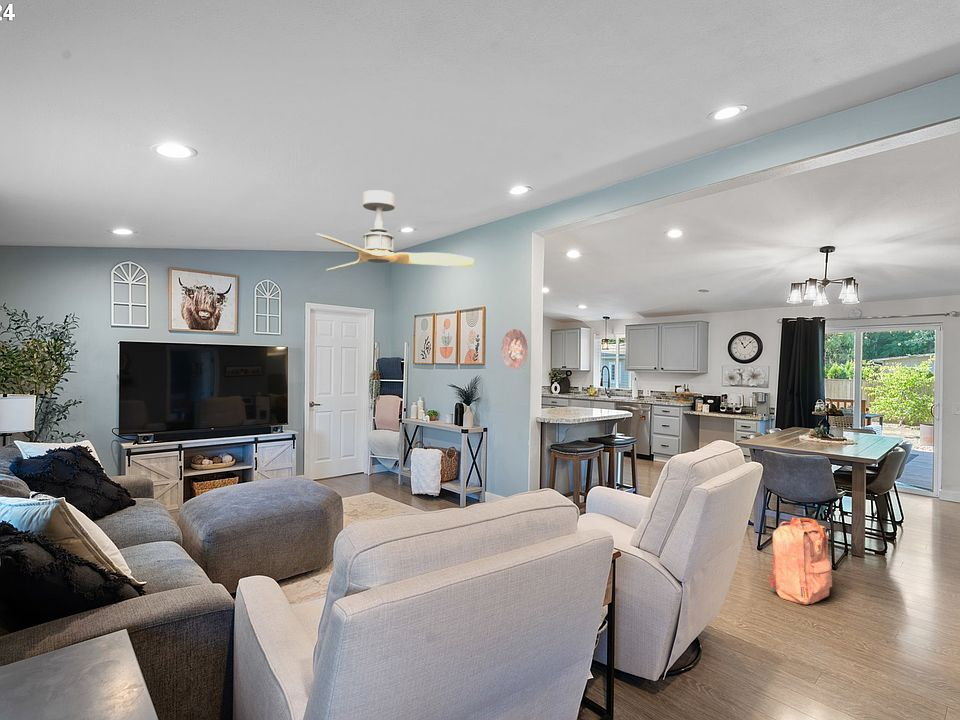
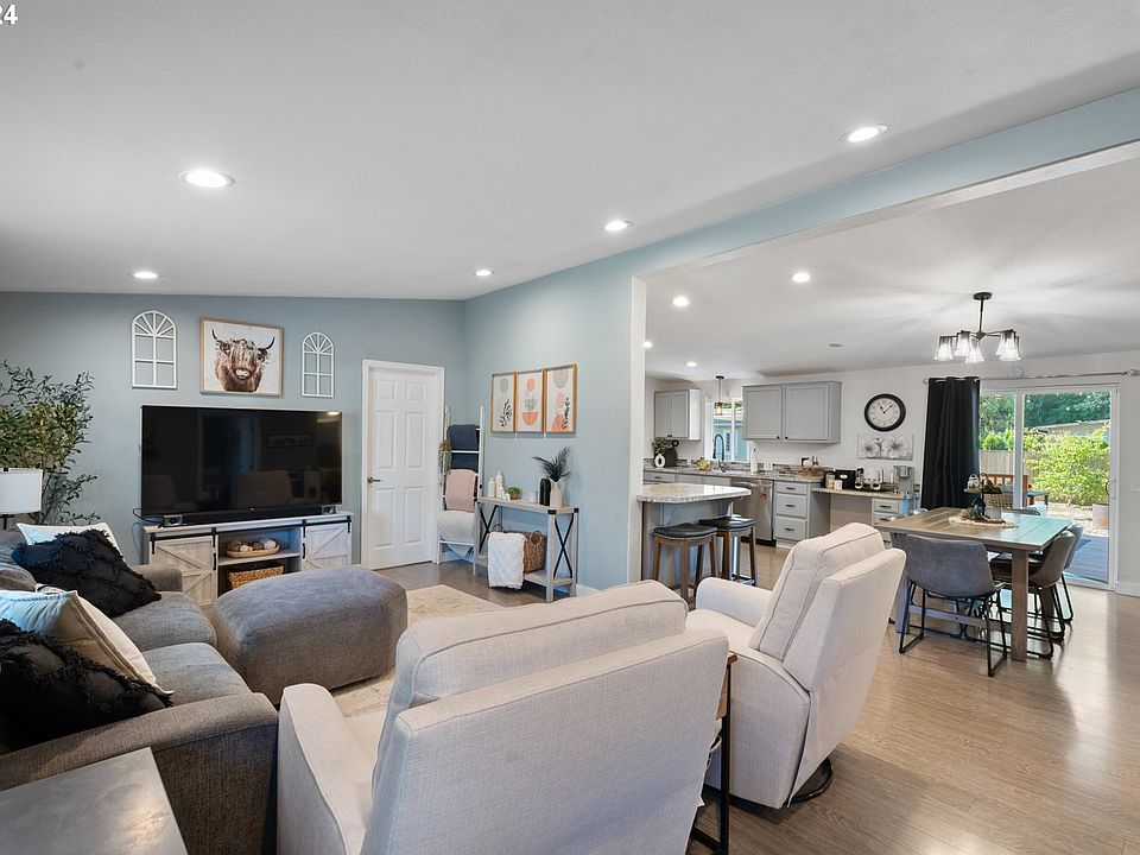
- backpack (798, 556)
- decorative plate (515, 349)
- ceiling fan (393, 236)
